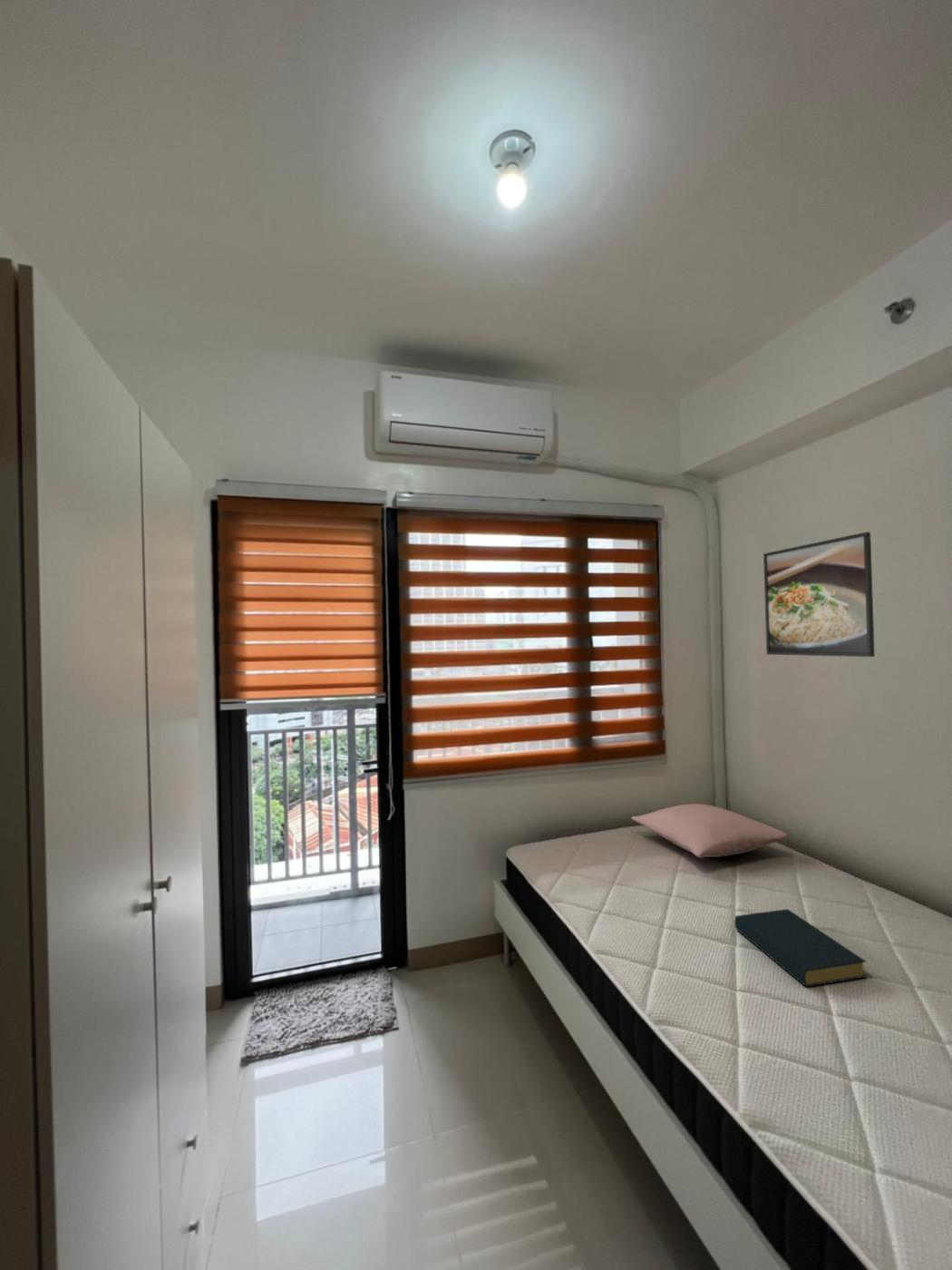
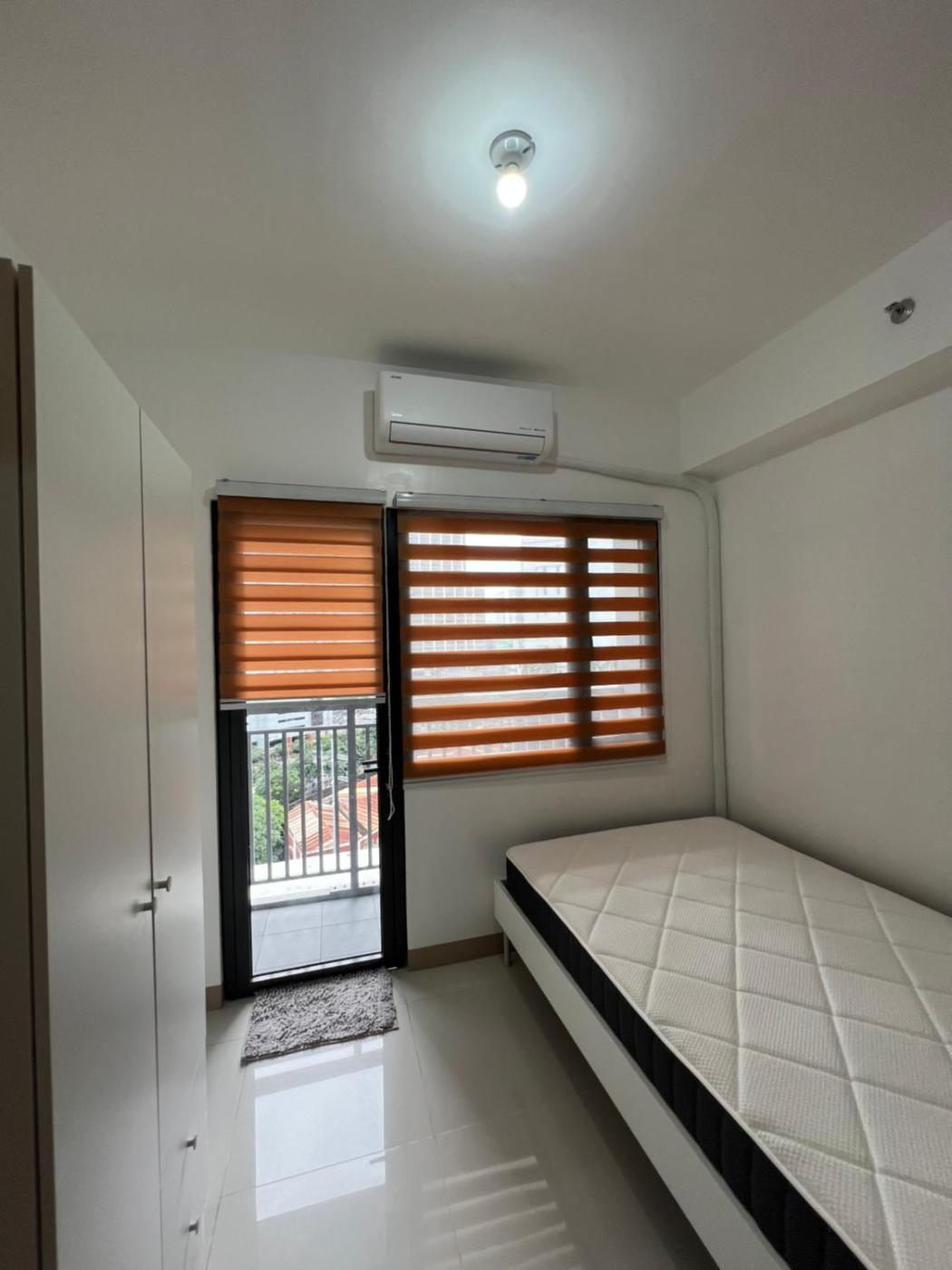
- hardback book (795, 943)
- pillow (704, 827)
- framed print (812, 600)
